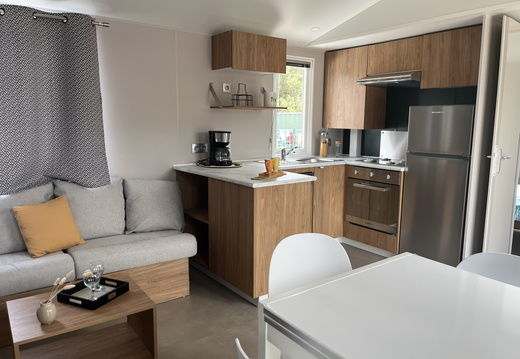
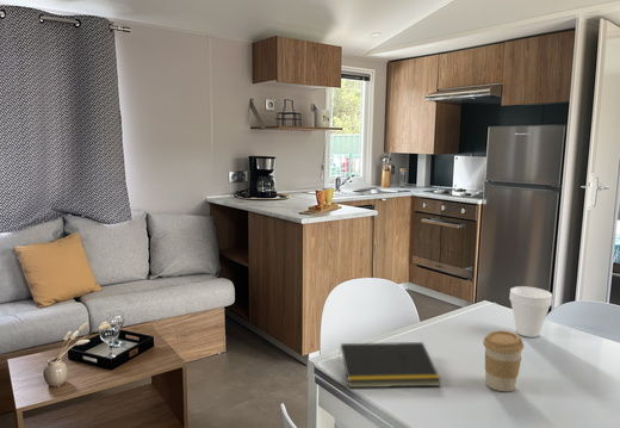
+ notepad (388, 362)
+ cup (528, 312)
+ coffee cup (502, 360)
